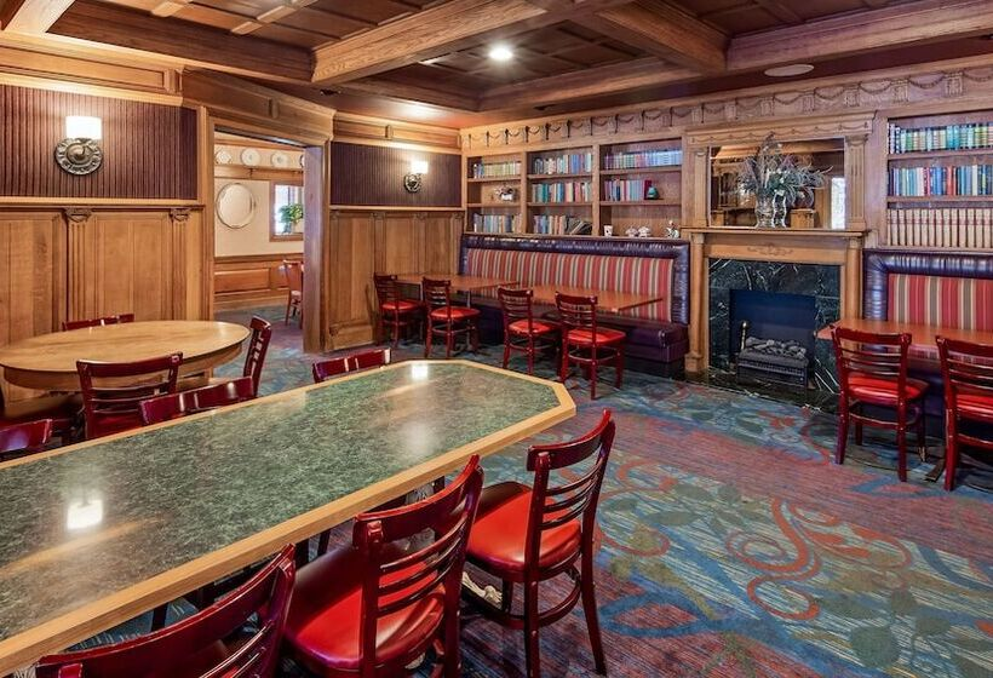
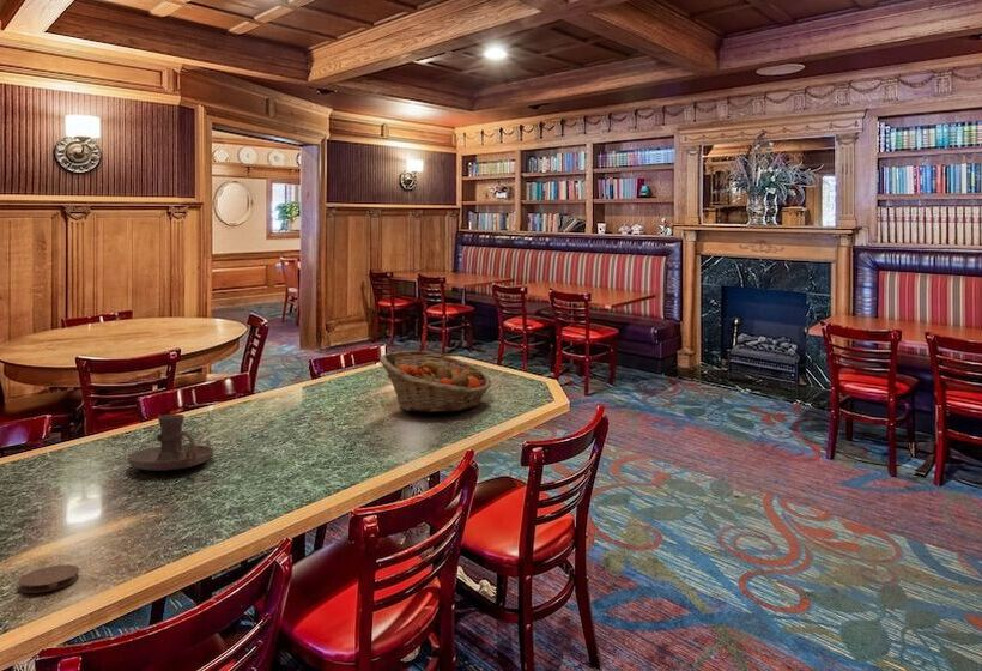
+ coaster (49, 578)
+ fruit basket (436, 379)
+ candle holder (175, 442)
